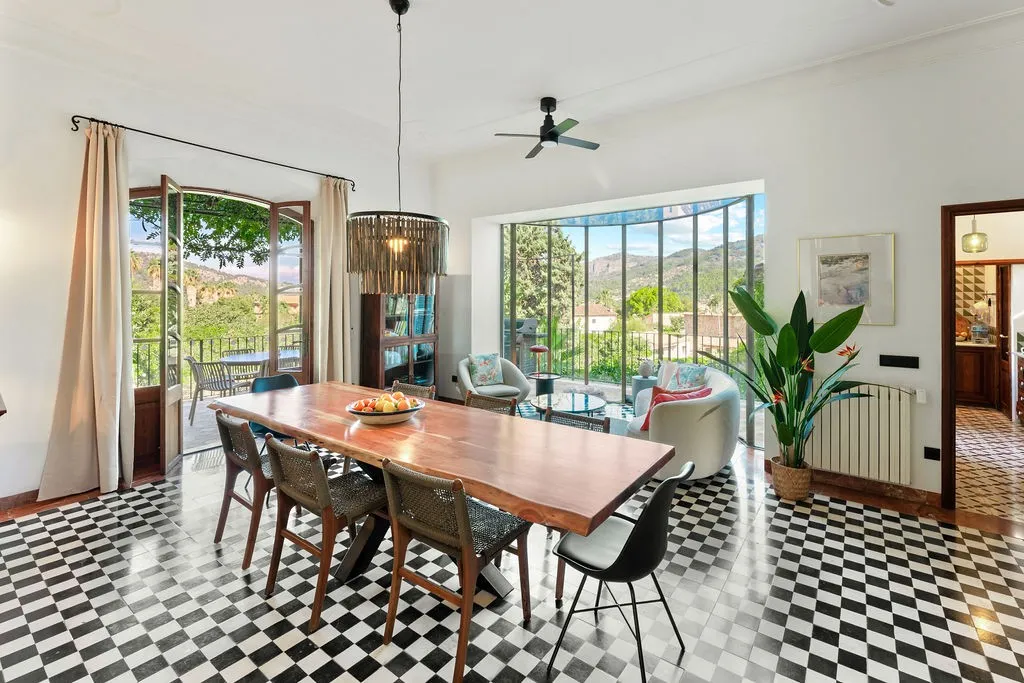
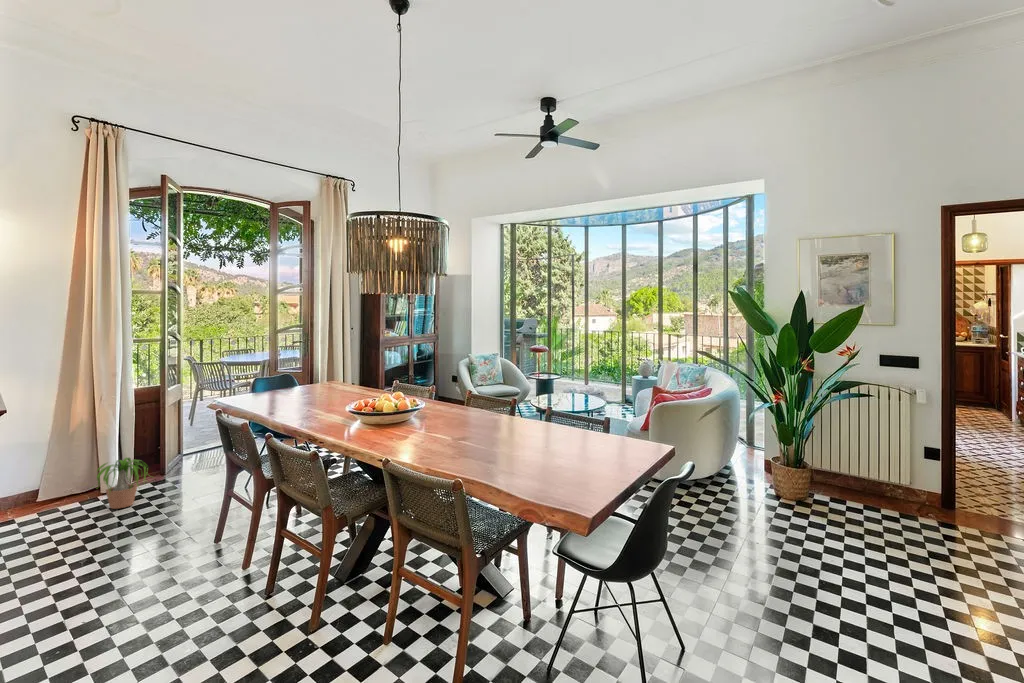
+ potted plant (129, 481)
